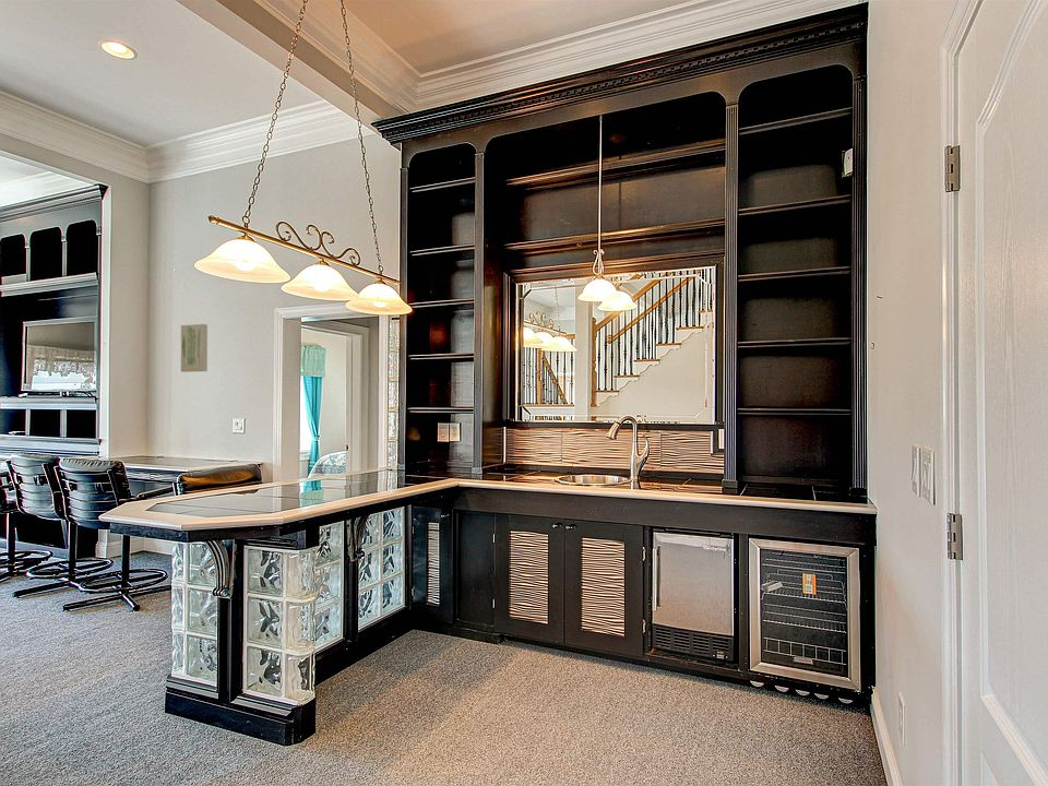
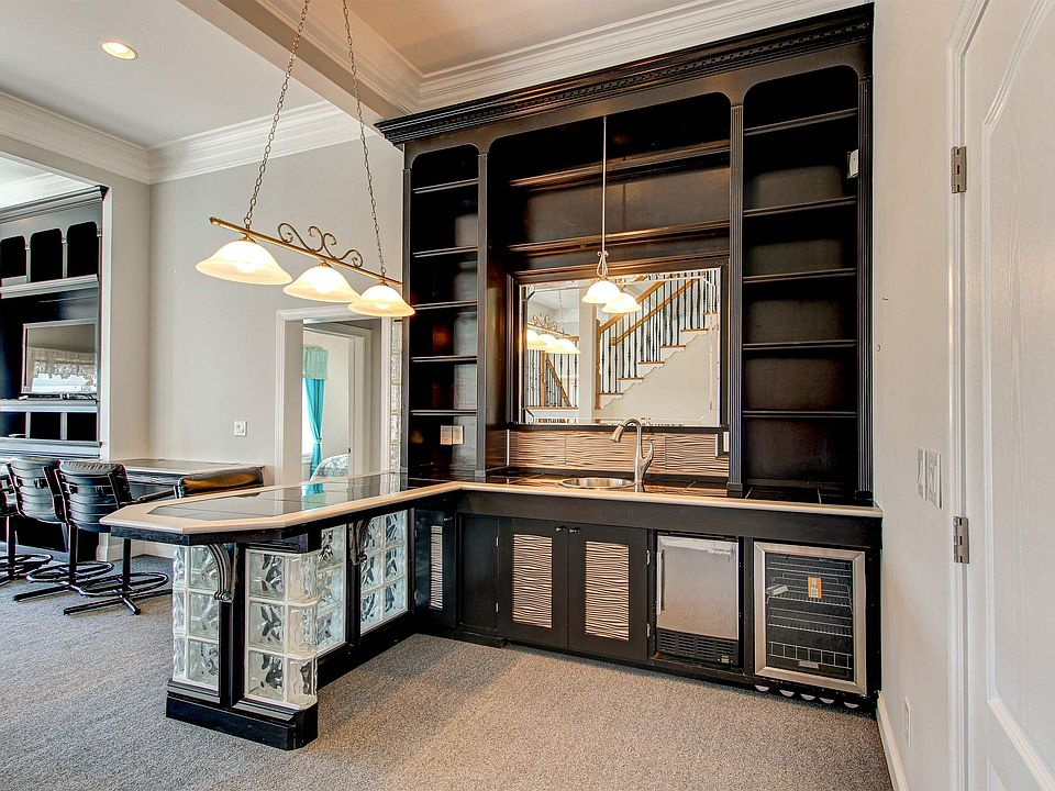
- wall art (193, 348)
